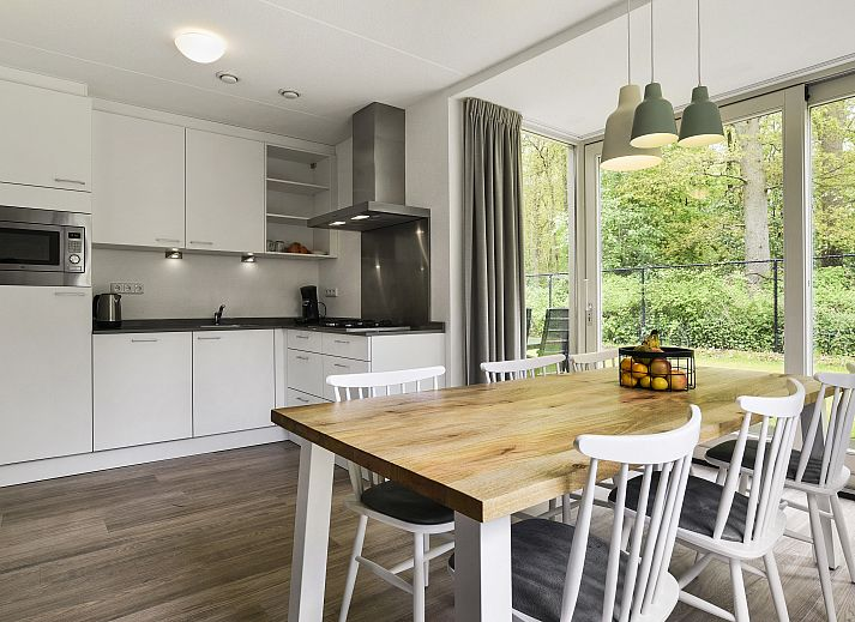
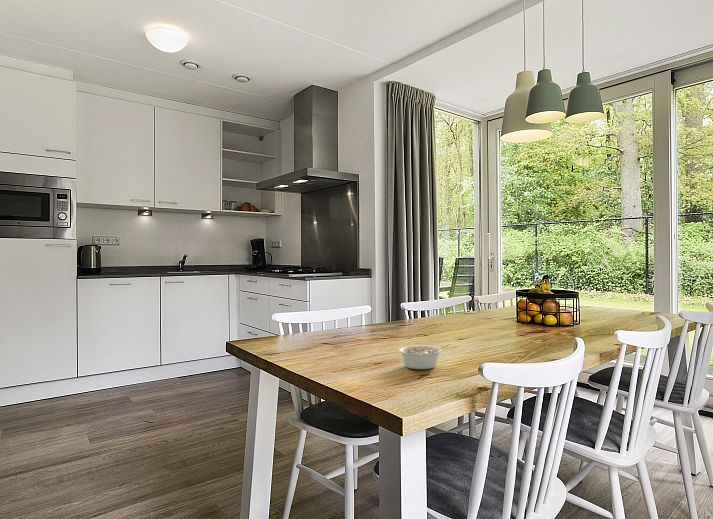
+ legume (421, 355)
